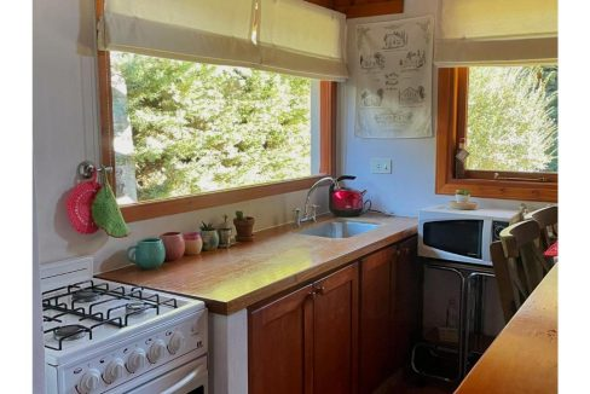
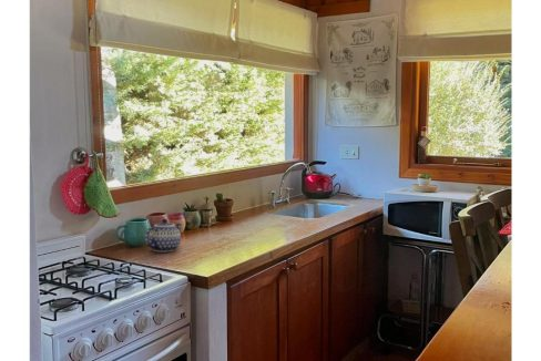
+ teapot (164, 234)
